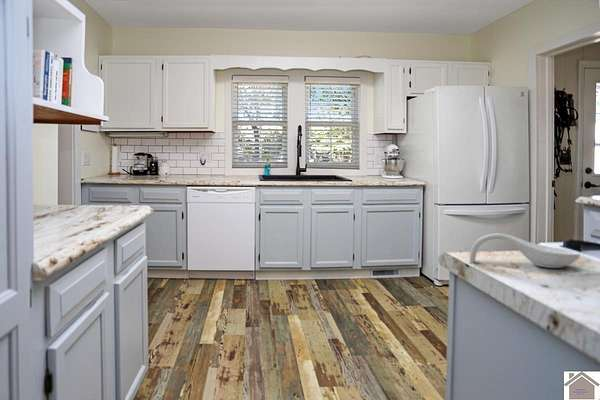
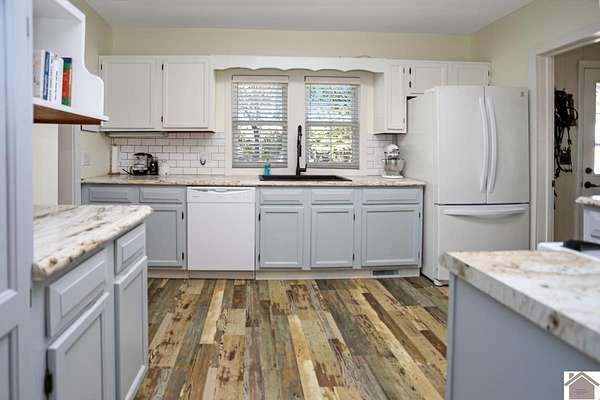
- spoon rest (522, 249)
